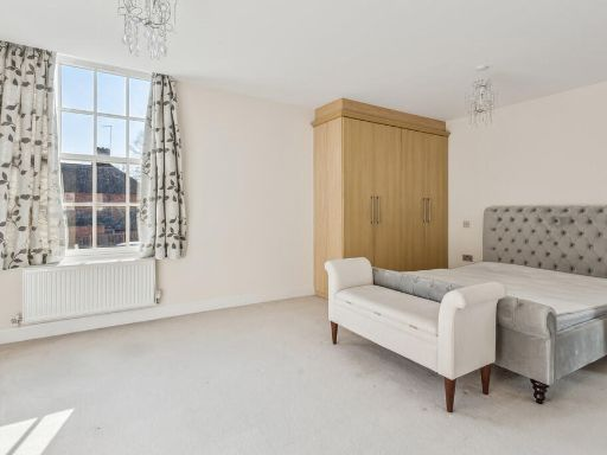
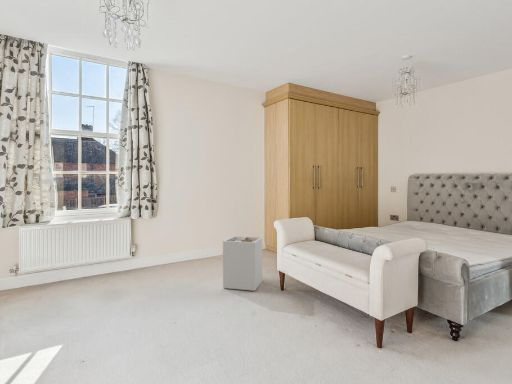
+ laundry hamper (243, 261)
